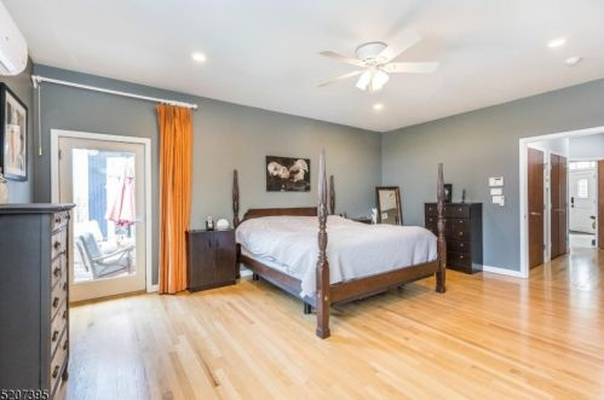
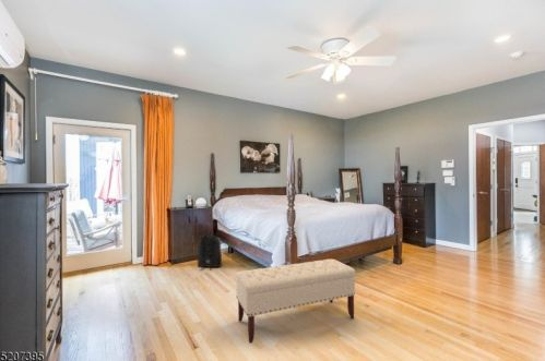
+ bench (296, 293)
+ backpack (209, 250)
